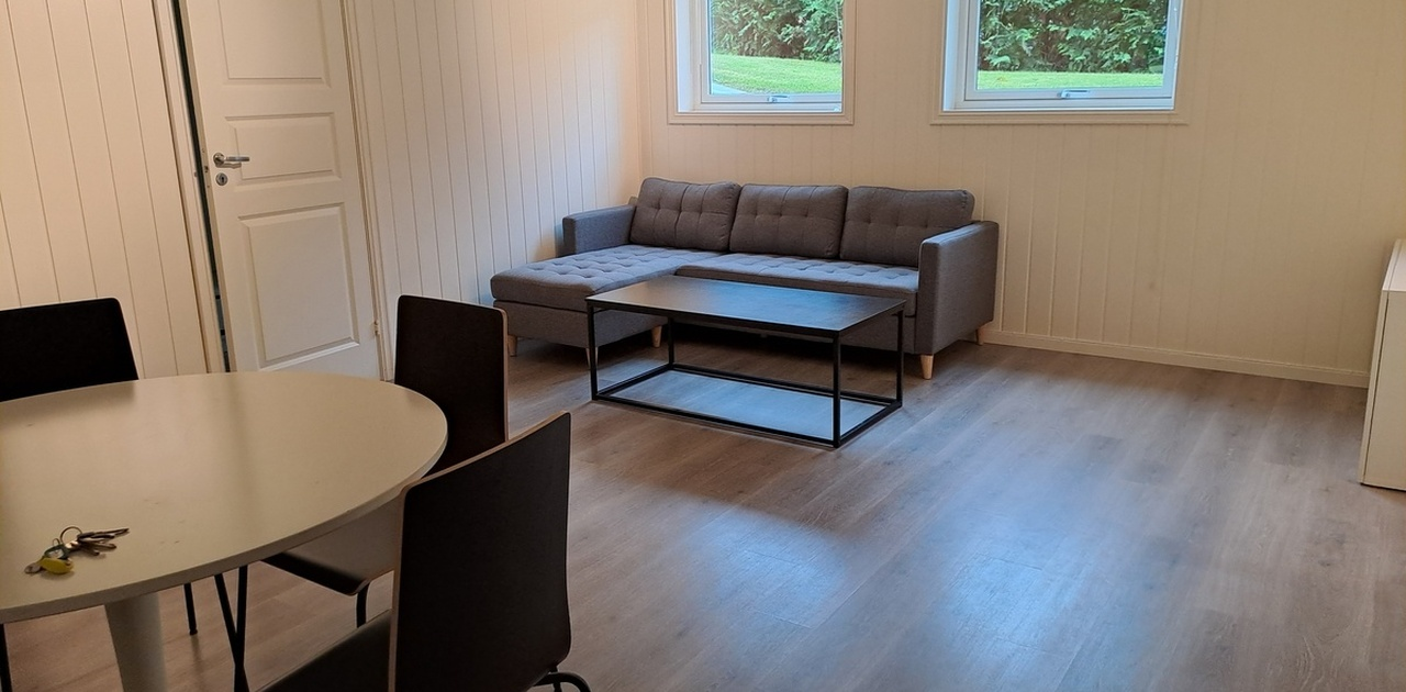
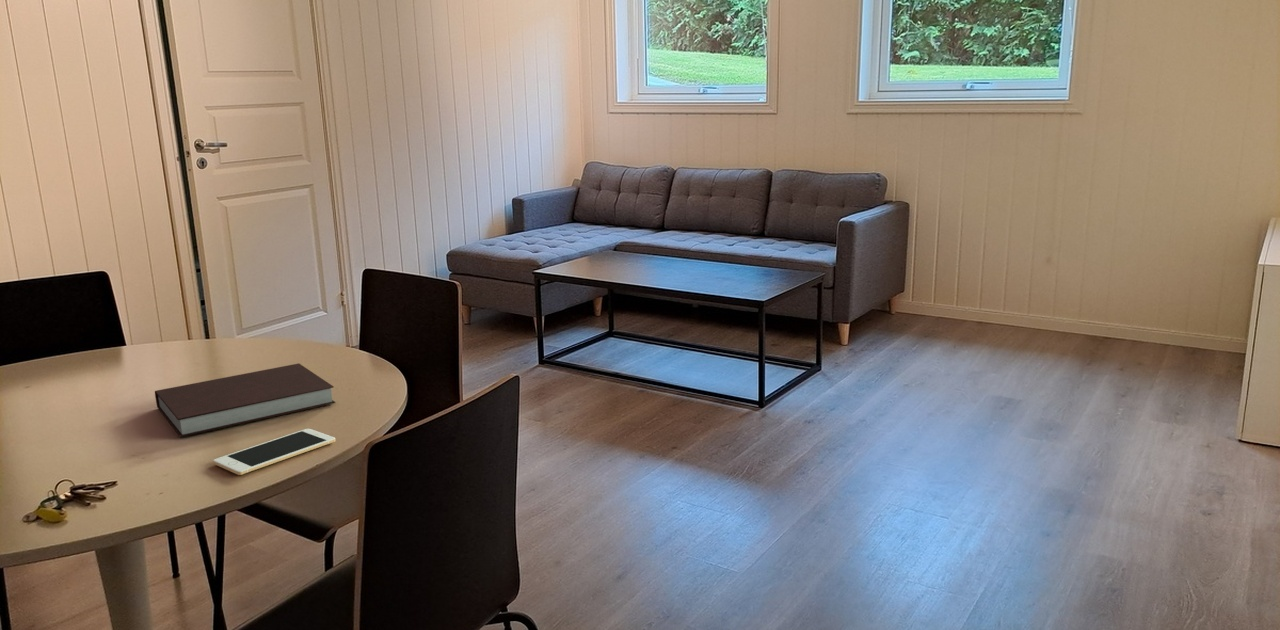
+ cell phone (276, 450)
+ notebook (245, 396)
